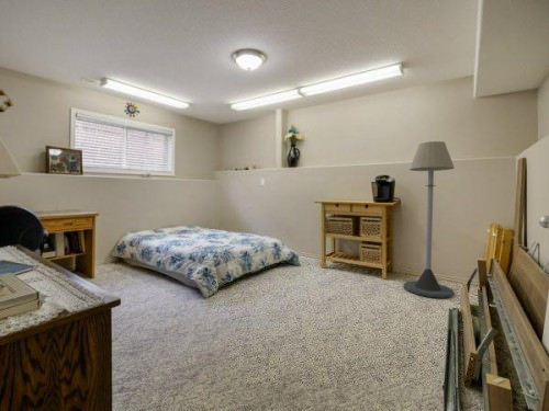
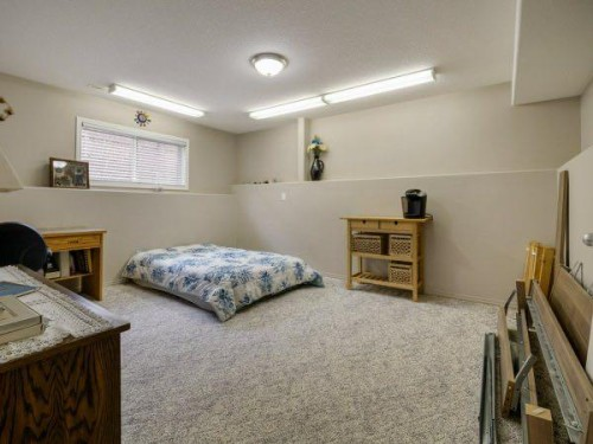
- floor lamp (429, 217)
